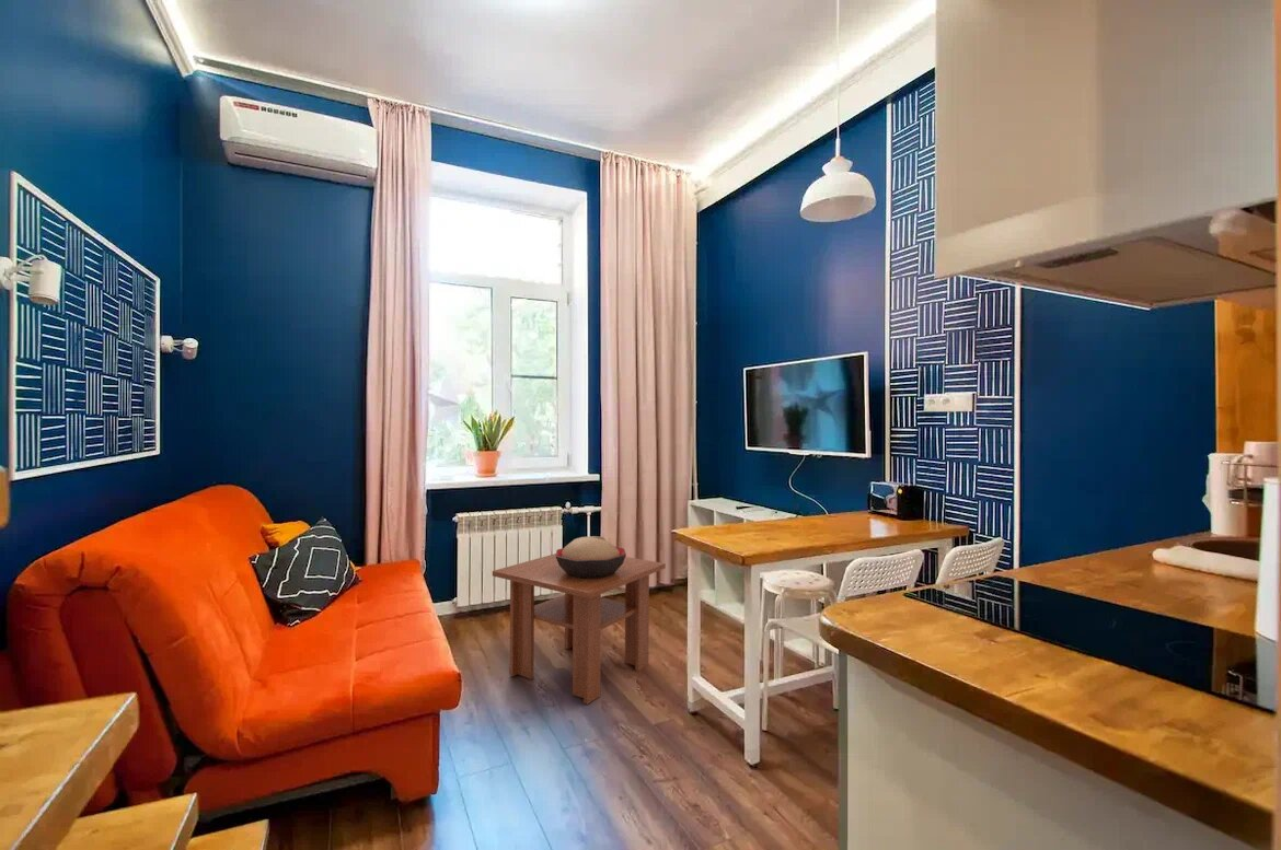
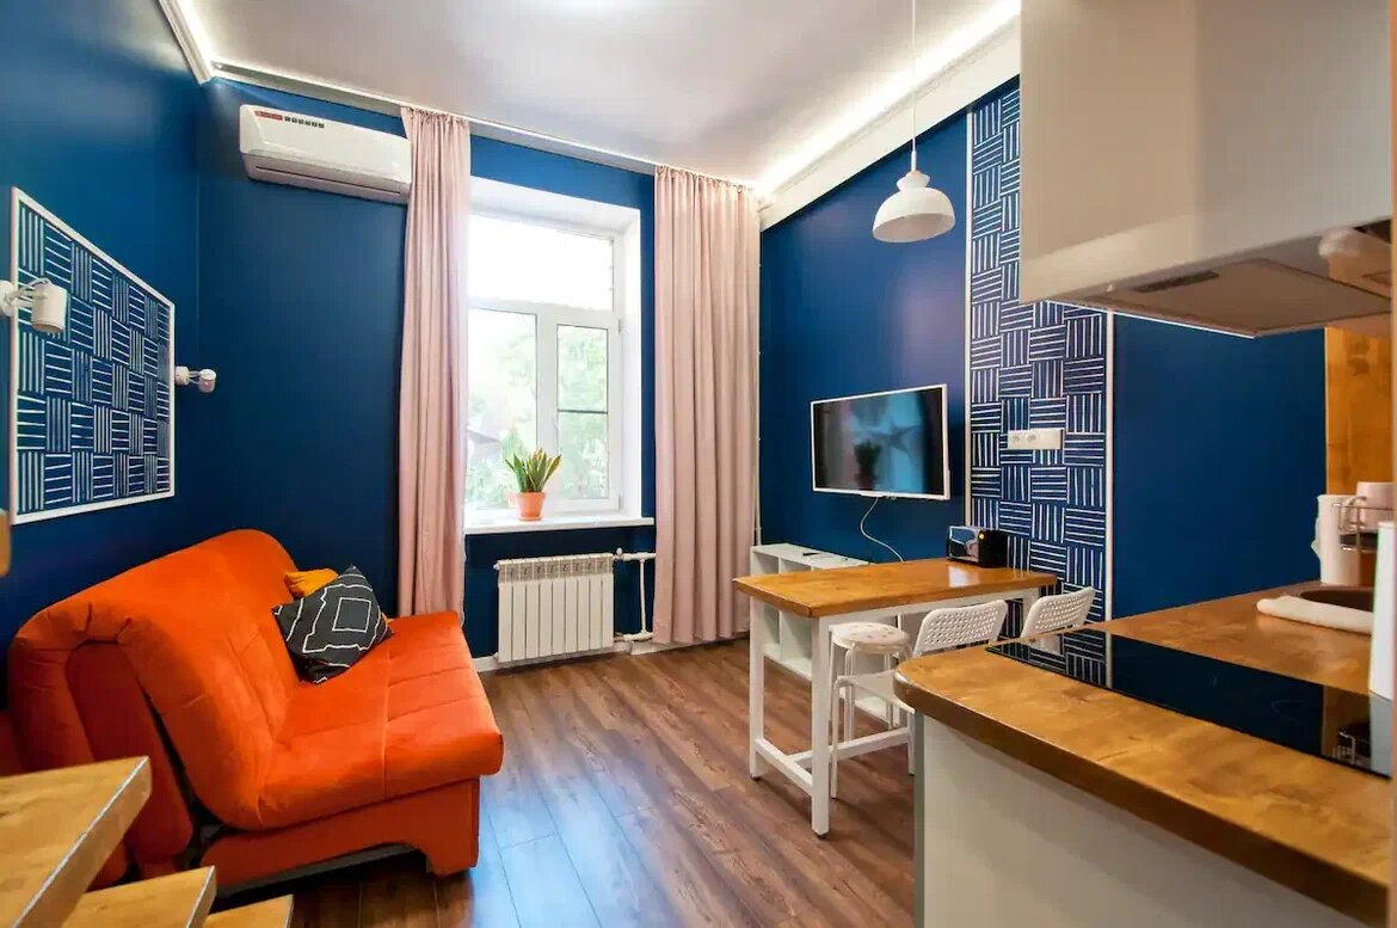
- coffee table (580, 618)
- decorative bowl (590, 554)
